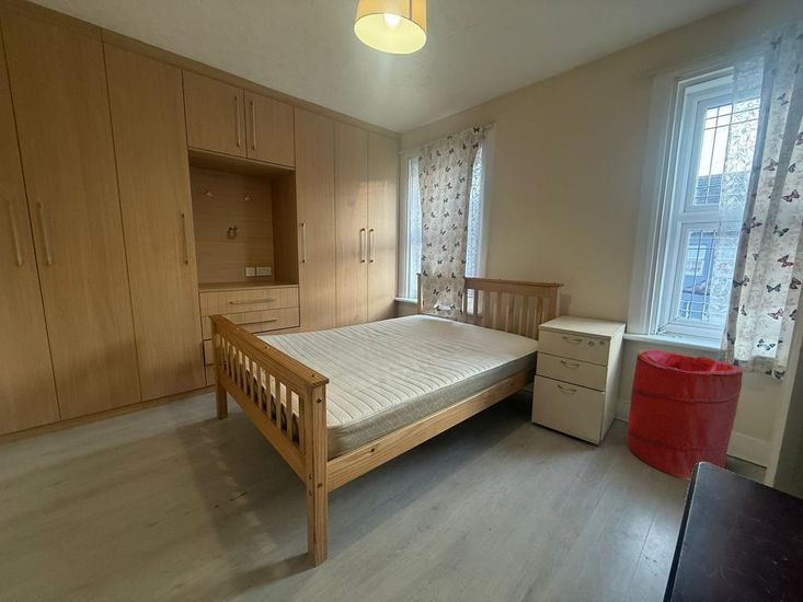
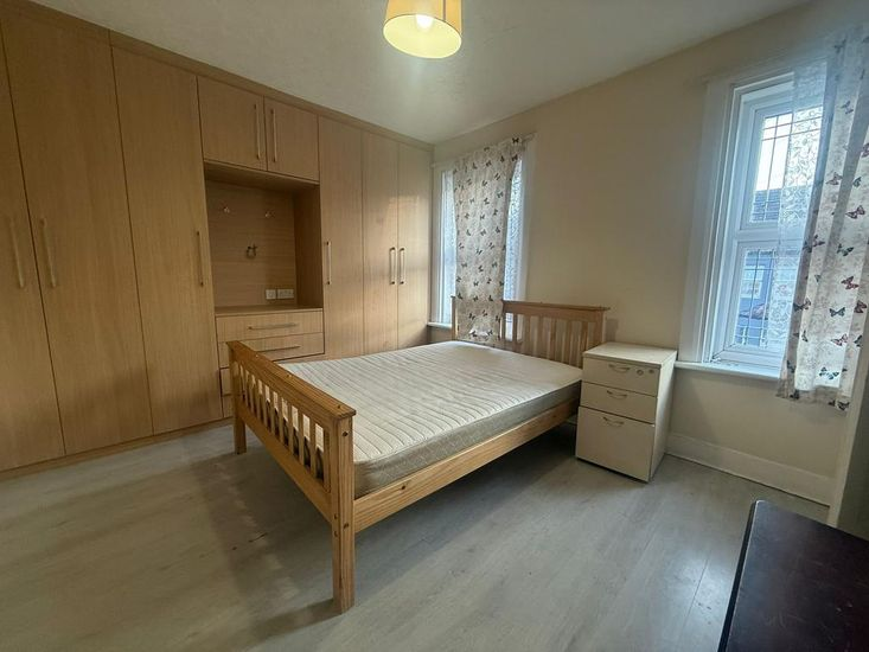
- laundry hamper (679, 407)
